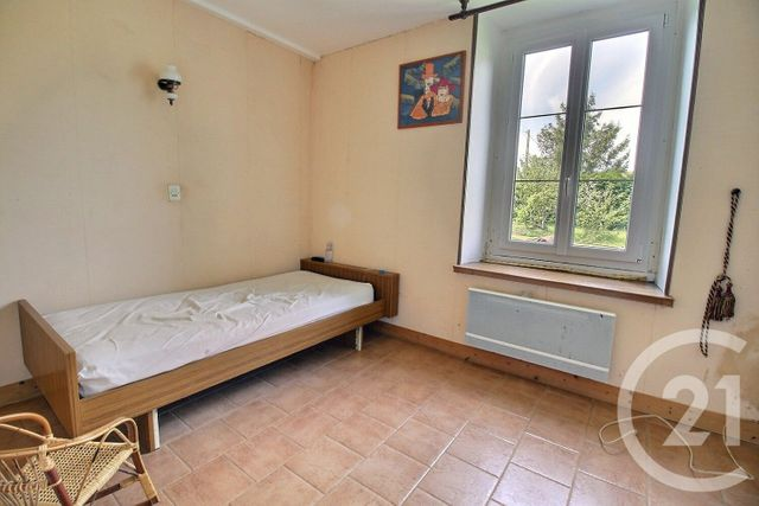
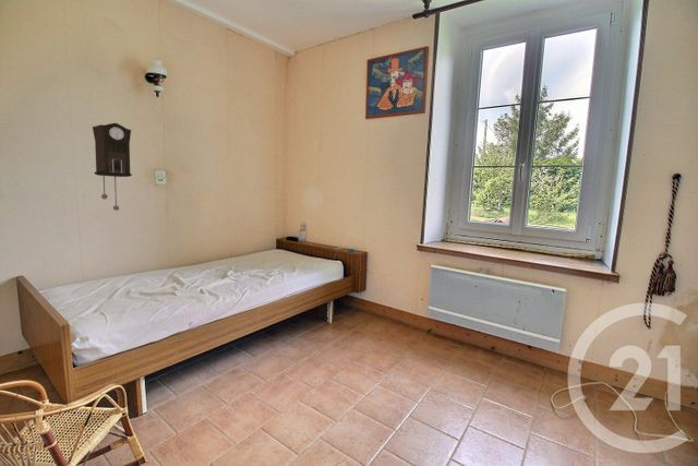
+ pendulum clock (112, 168)
